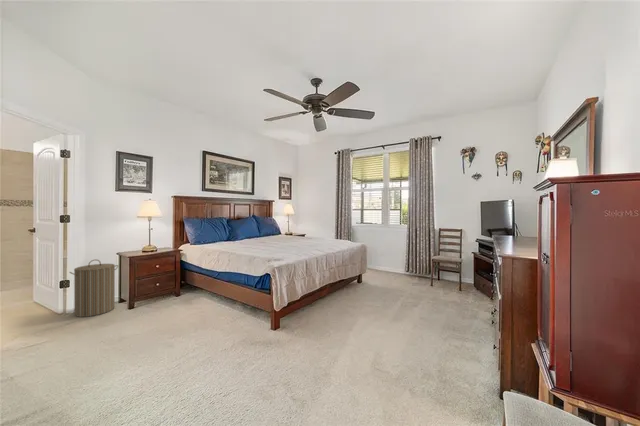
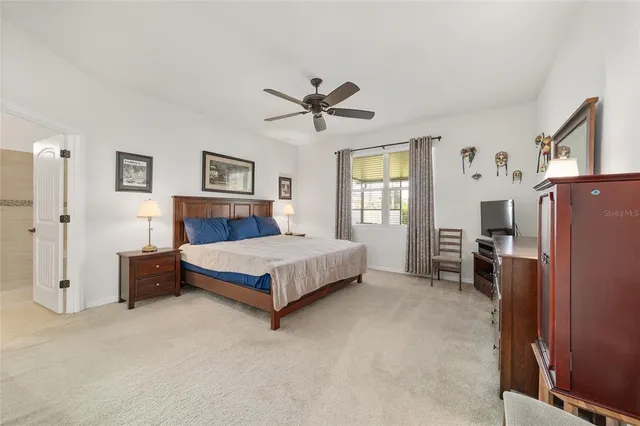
- laundry hamper (95, 285)
